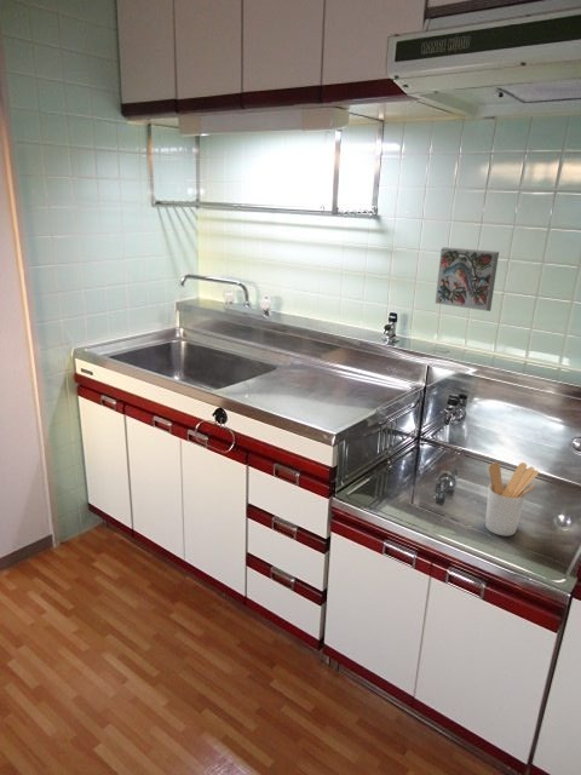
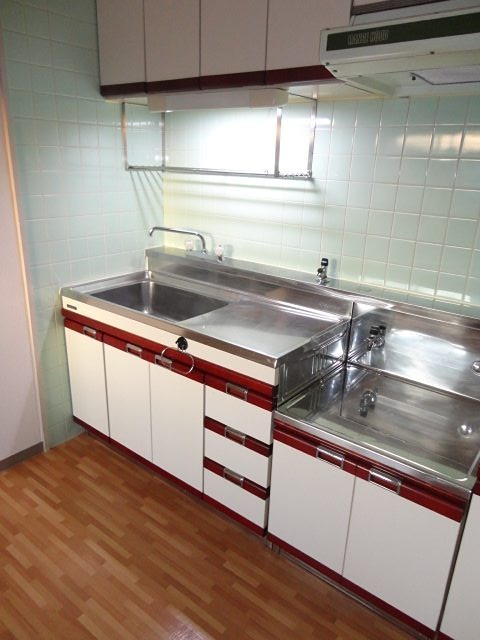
- decorative tile (465, 279)
- utensil holder (511, 496)
